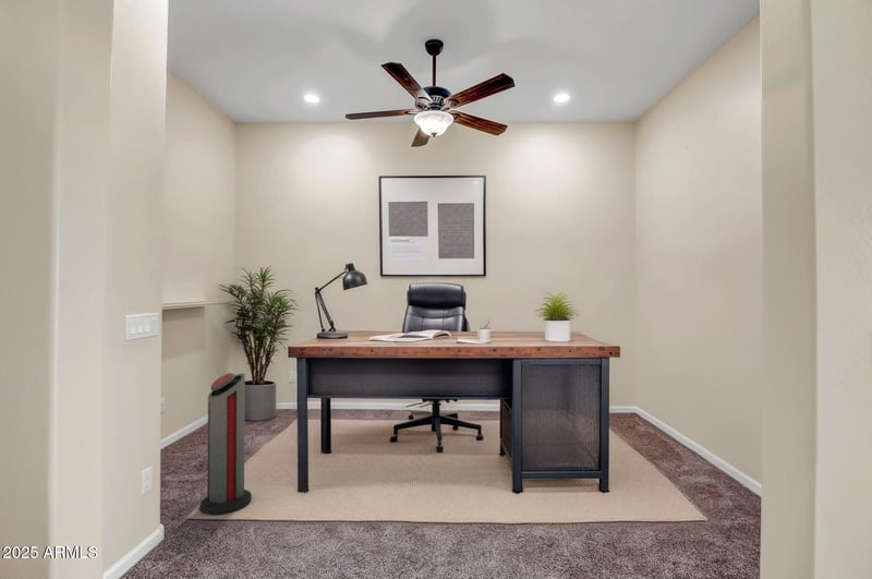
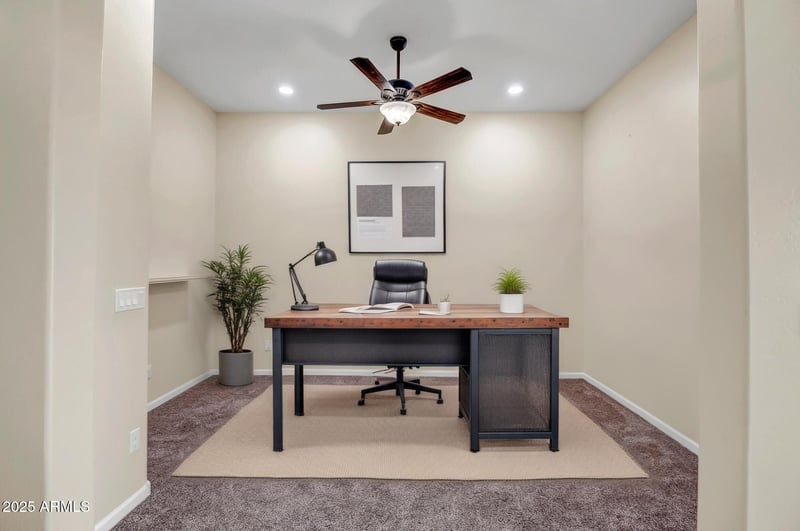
- air purifier (226, 437)
